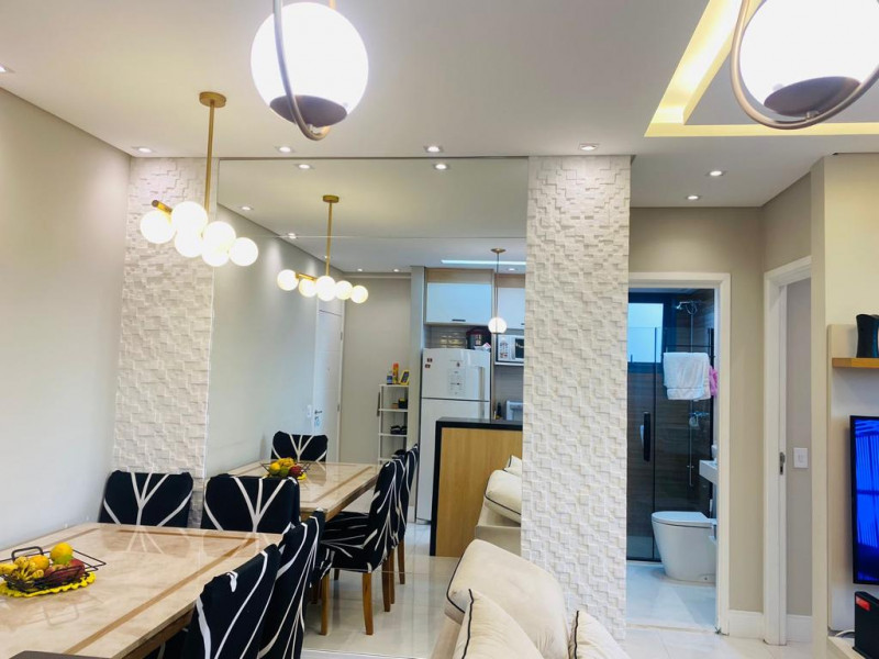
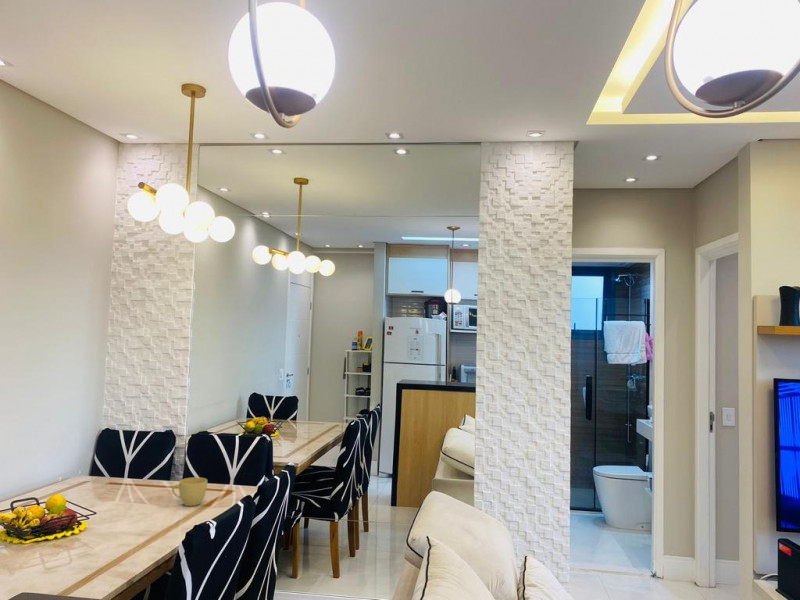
+ cup (189, 492)
